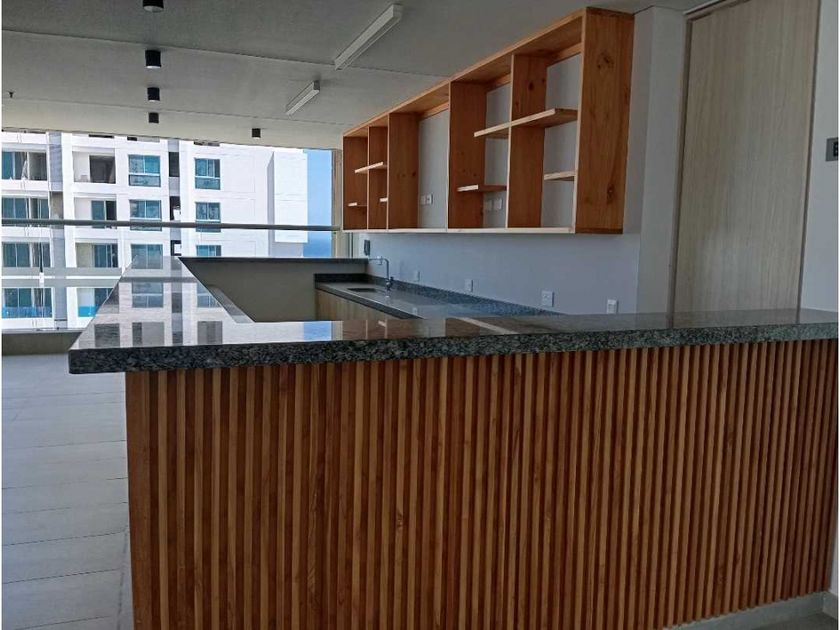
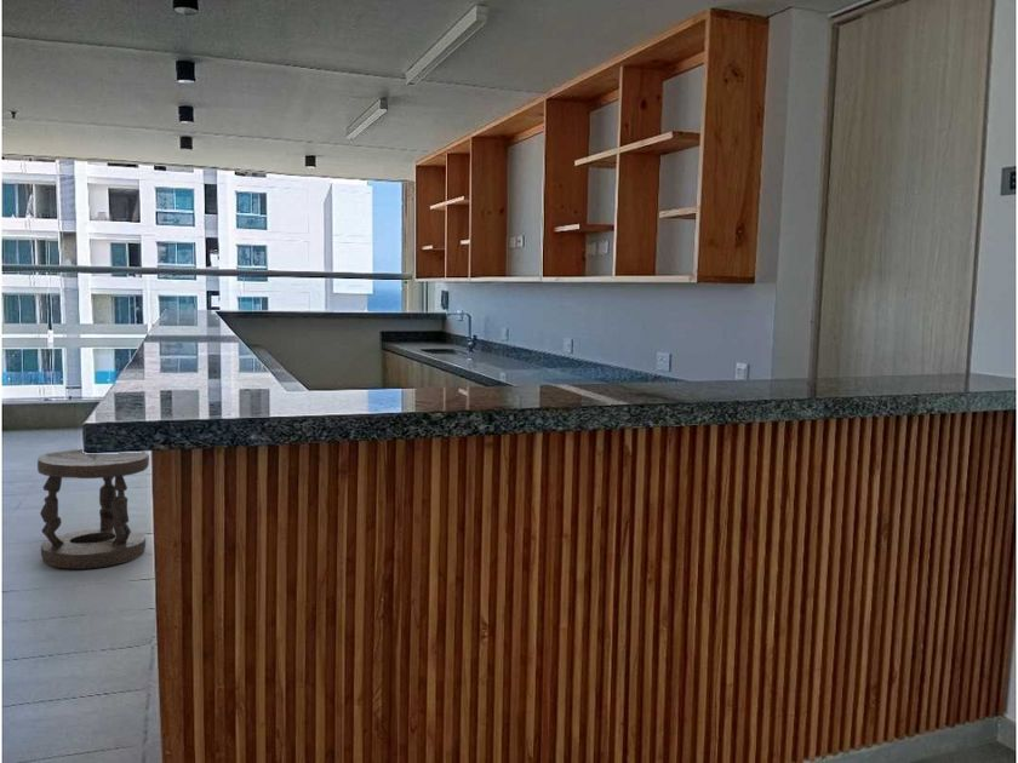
+ stool (99, 504)
